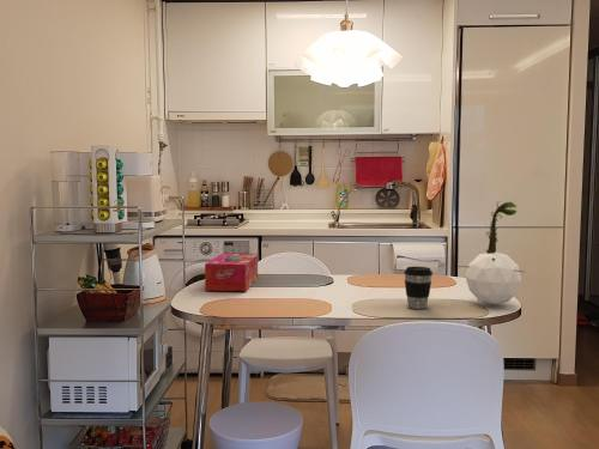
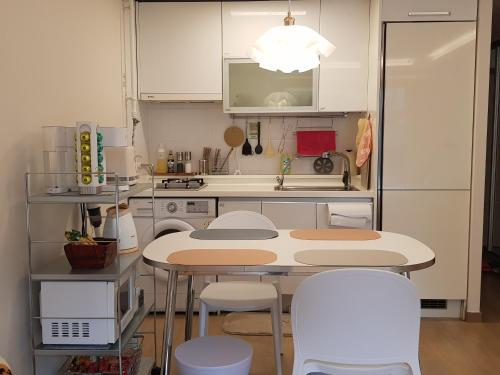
- tissue box (232, 271)
- coffee cup (417, 287)
- plant (488, 253)
